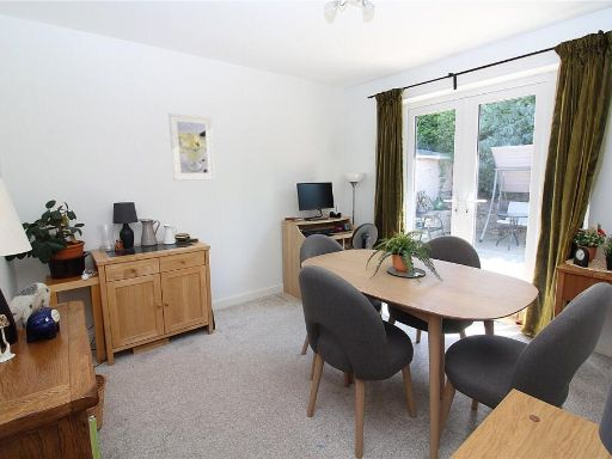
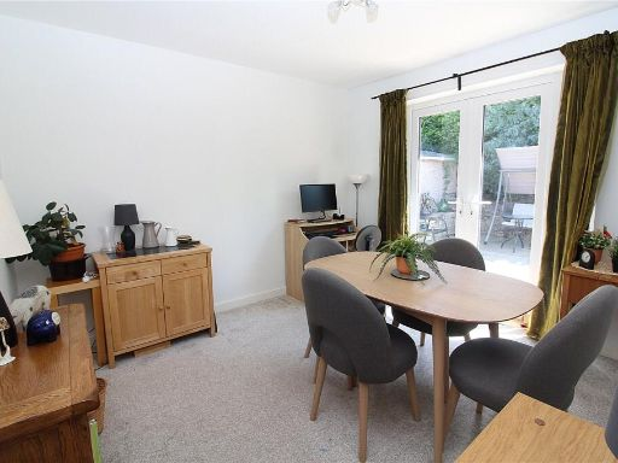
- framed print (192, 148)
